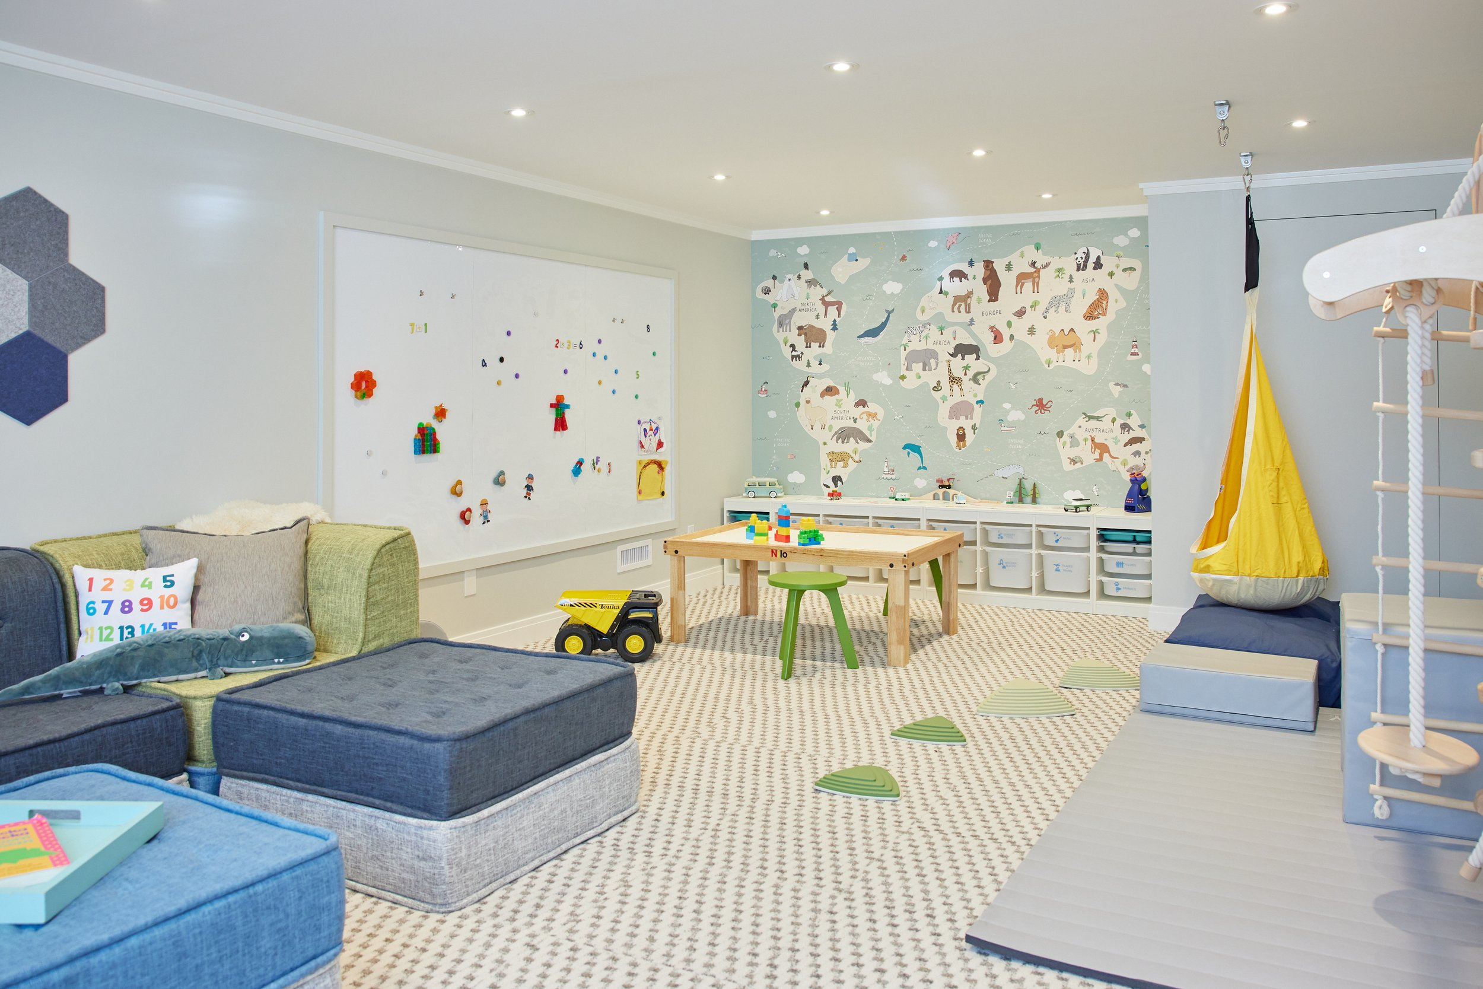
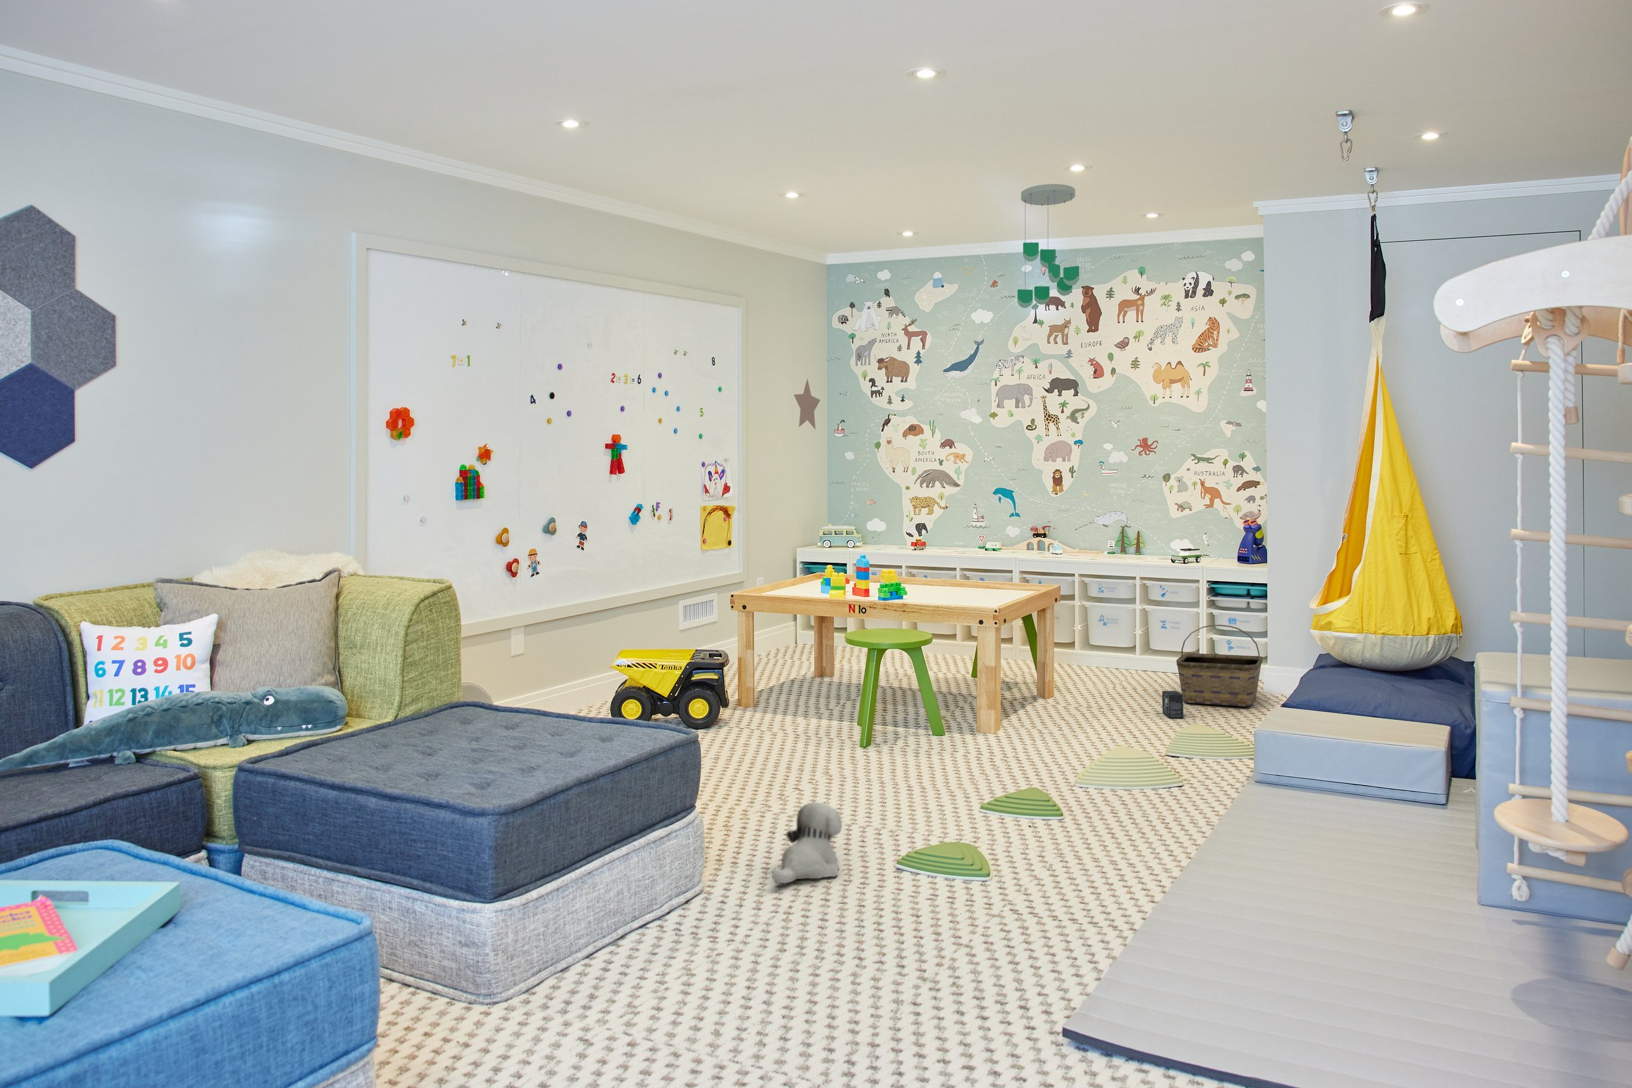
+ plush toy (800, 839)
+ ceiling mobile (1048, 248)
+ basket (1219, 662)
+ box (1173, 704)
+ decorative star (806, 403)
